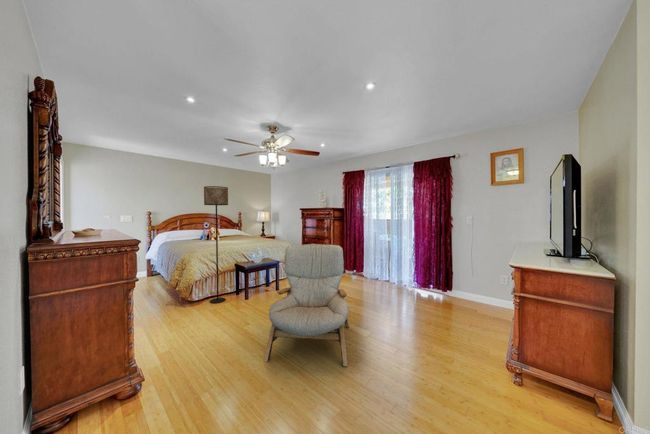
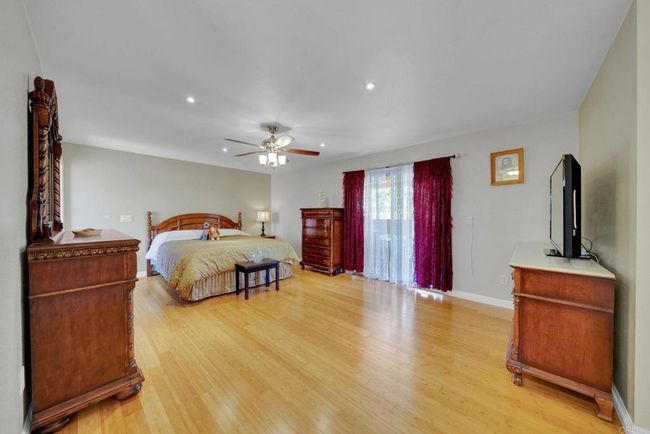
- armchair (312, 293)
- floor lamp (216, 244)
